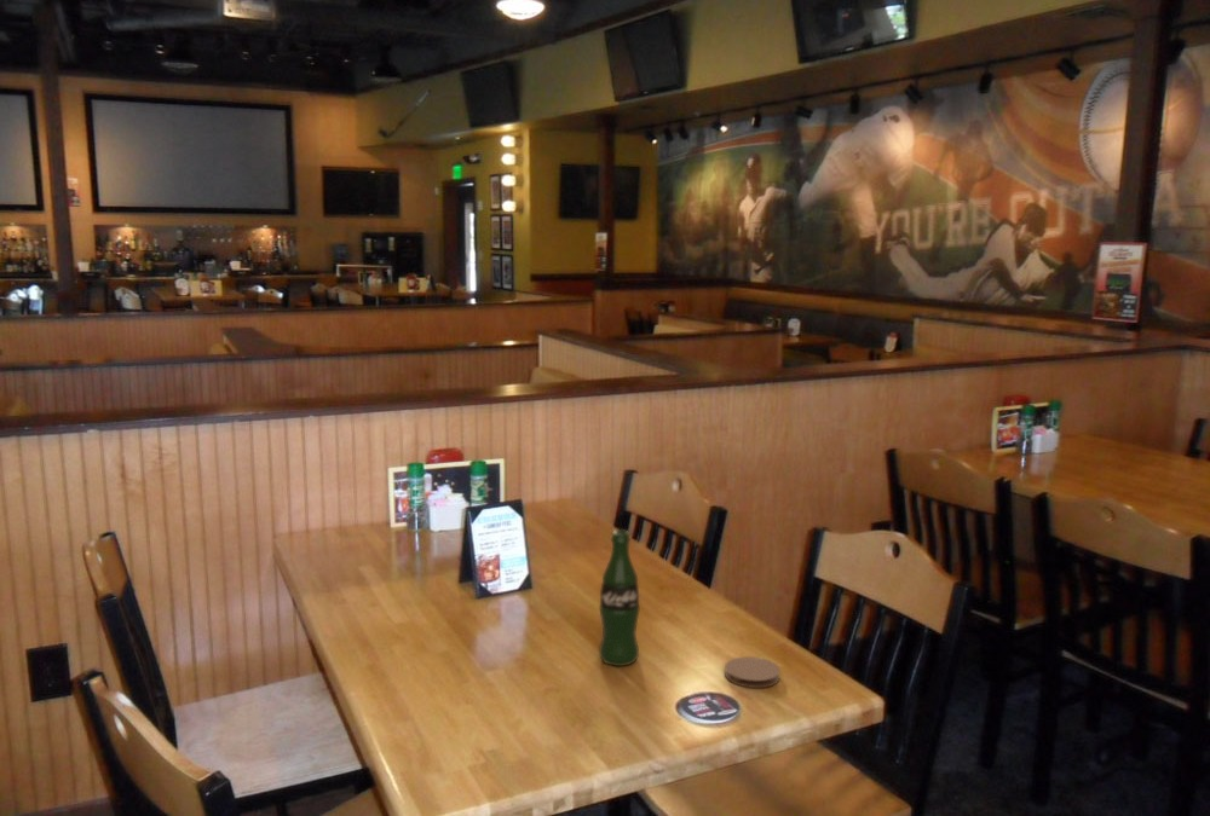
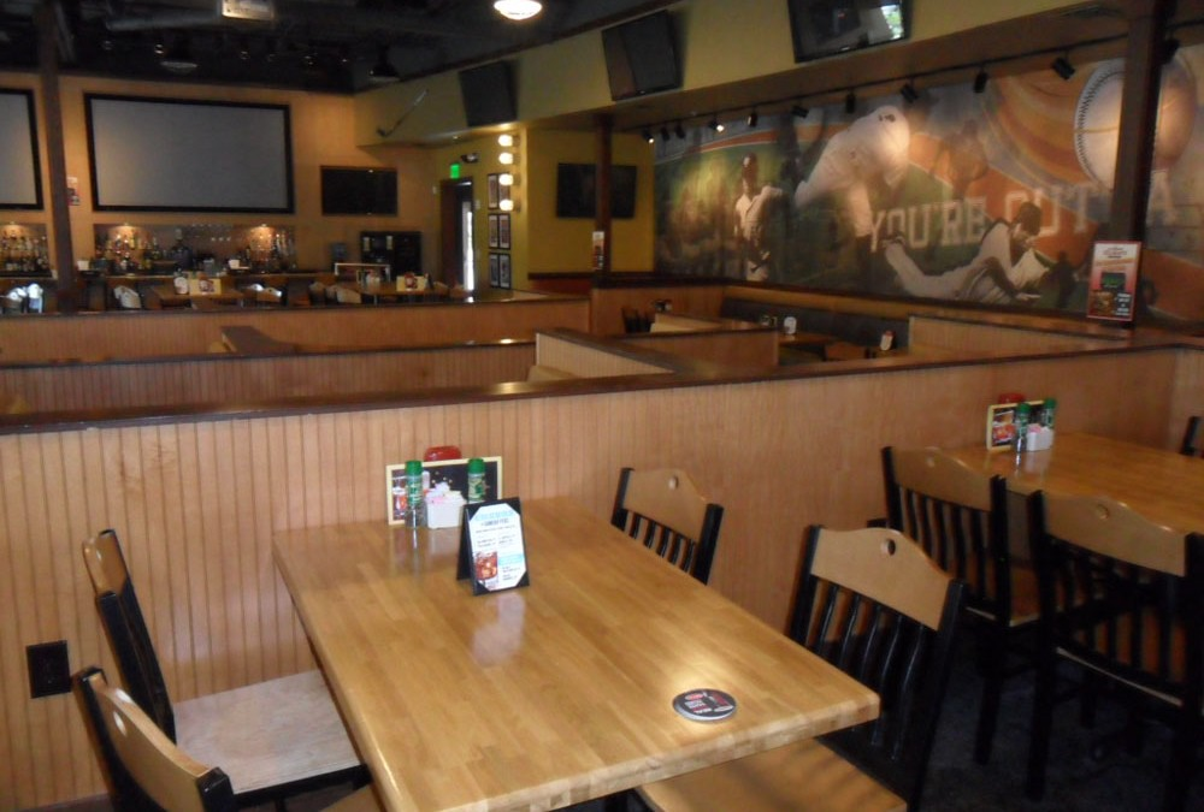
- coaster (751, 671)
- beer bottle (620, 596)
